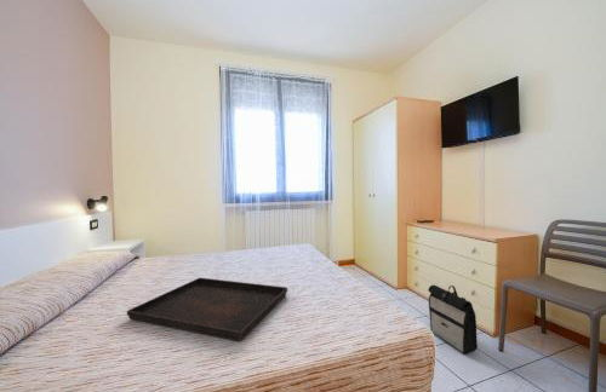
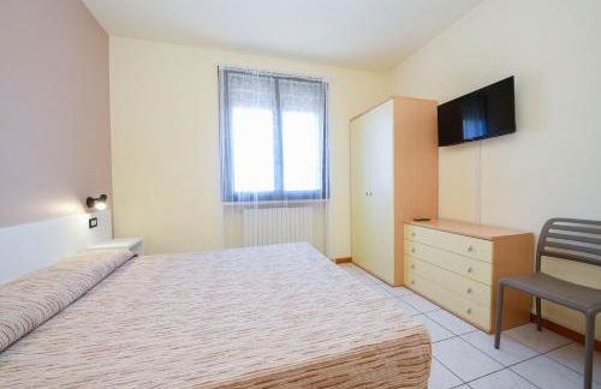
- backpack (451, 313)
- serving tray (215, 301)
